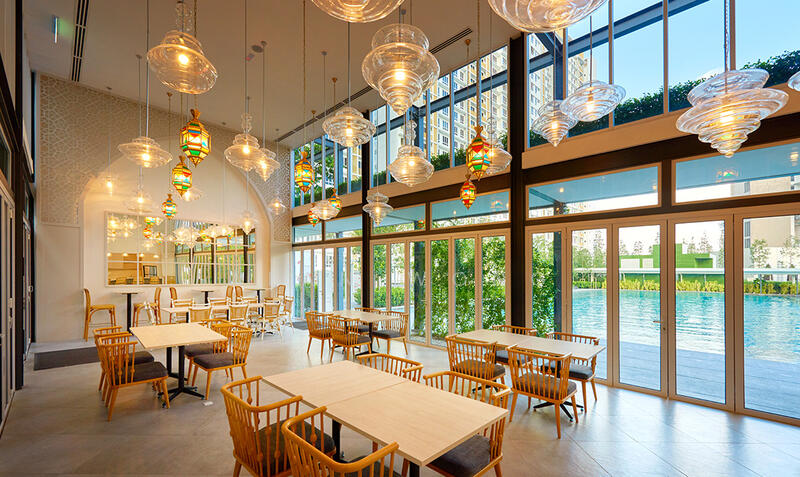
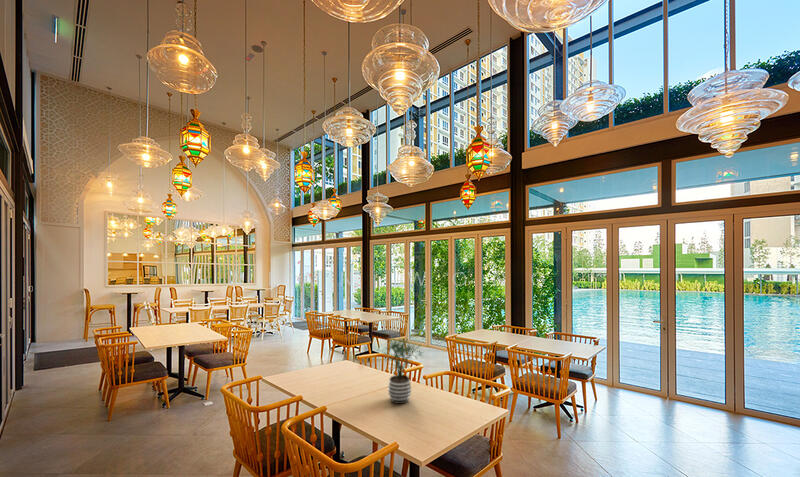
+ potted plant (401, 368)
